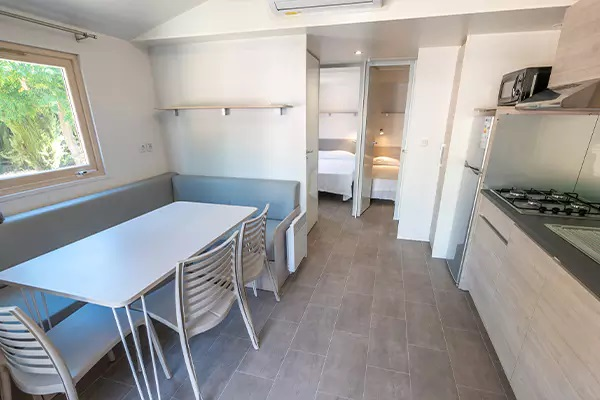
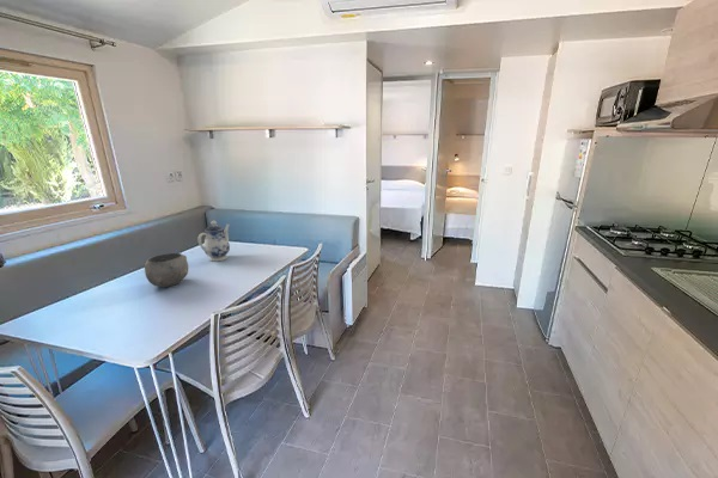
+ bowl (166, 270)
+ teapot (215, 239)
